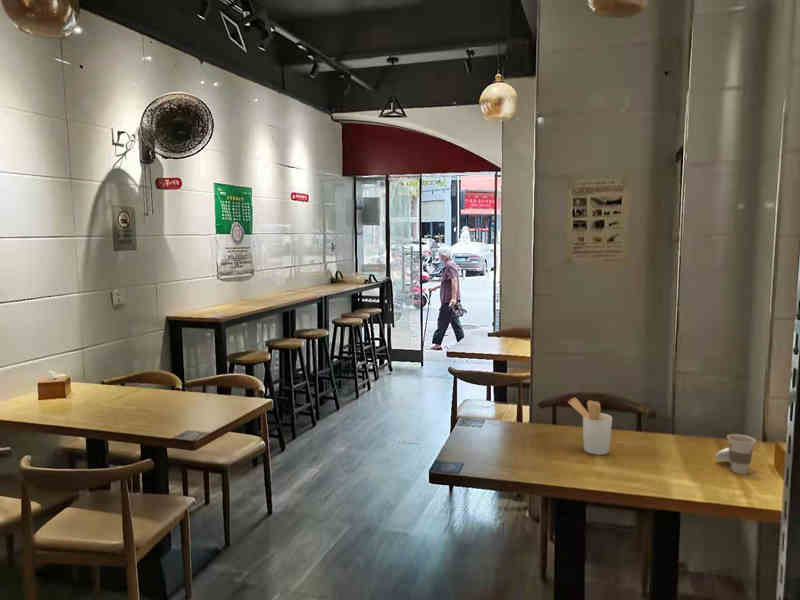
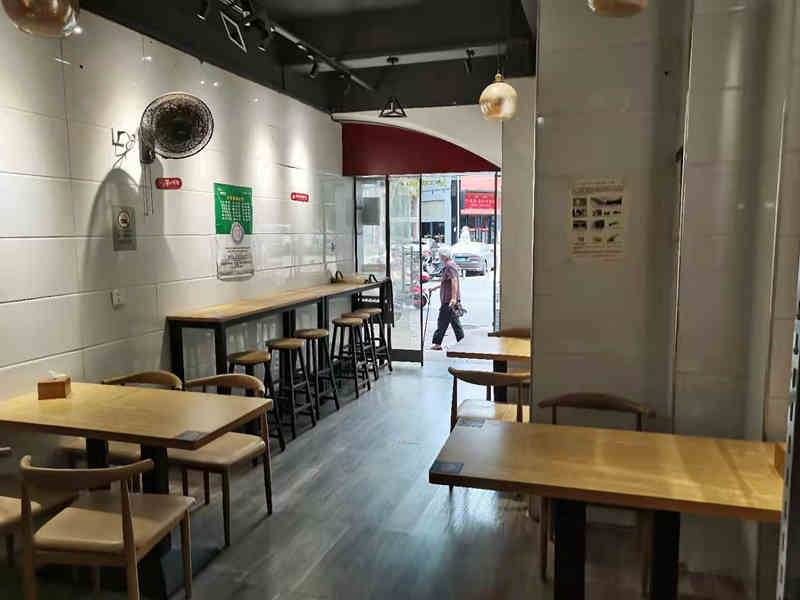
- cup (735, 451)
- utensil holder (589, 424)
